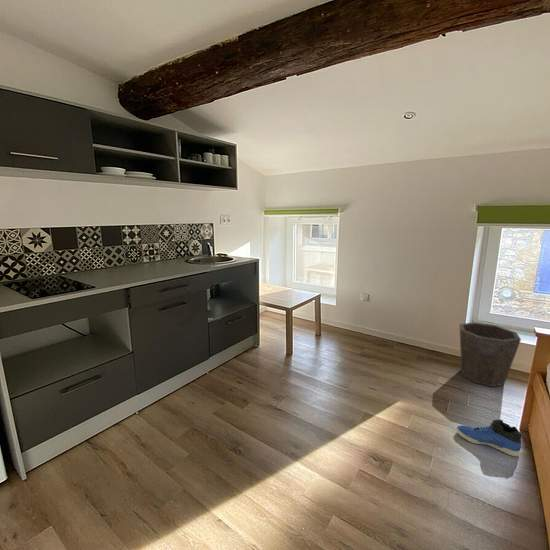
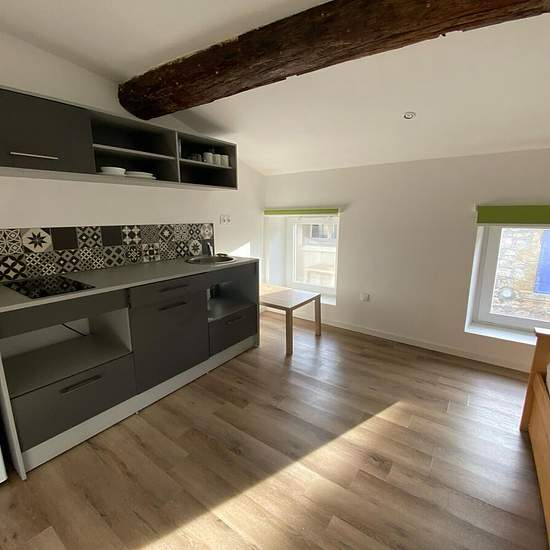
- waste bin (484, 354)
- sneaker (488, 430)
